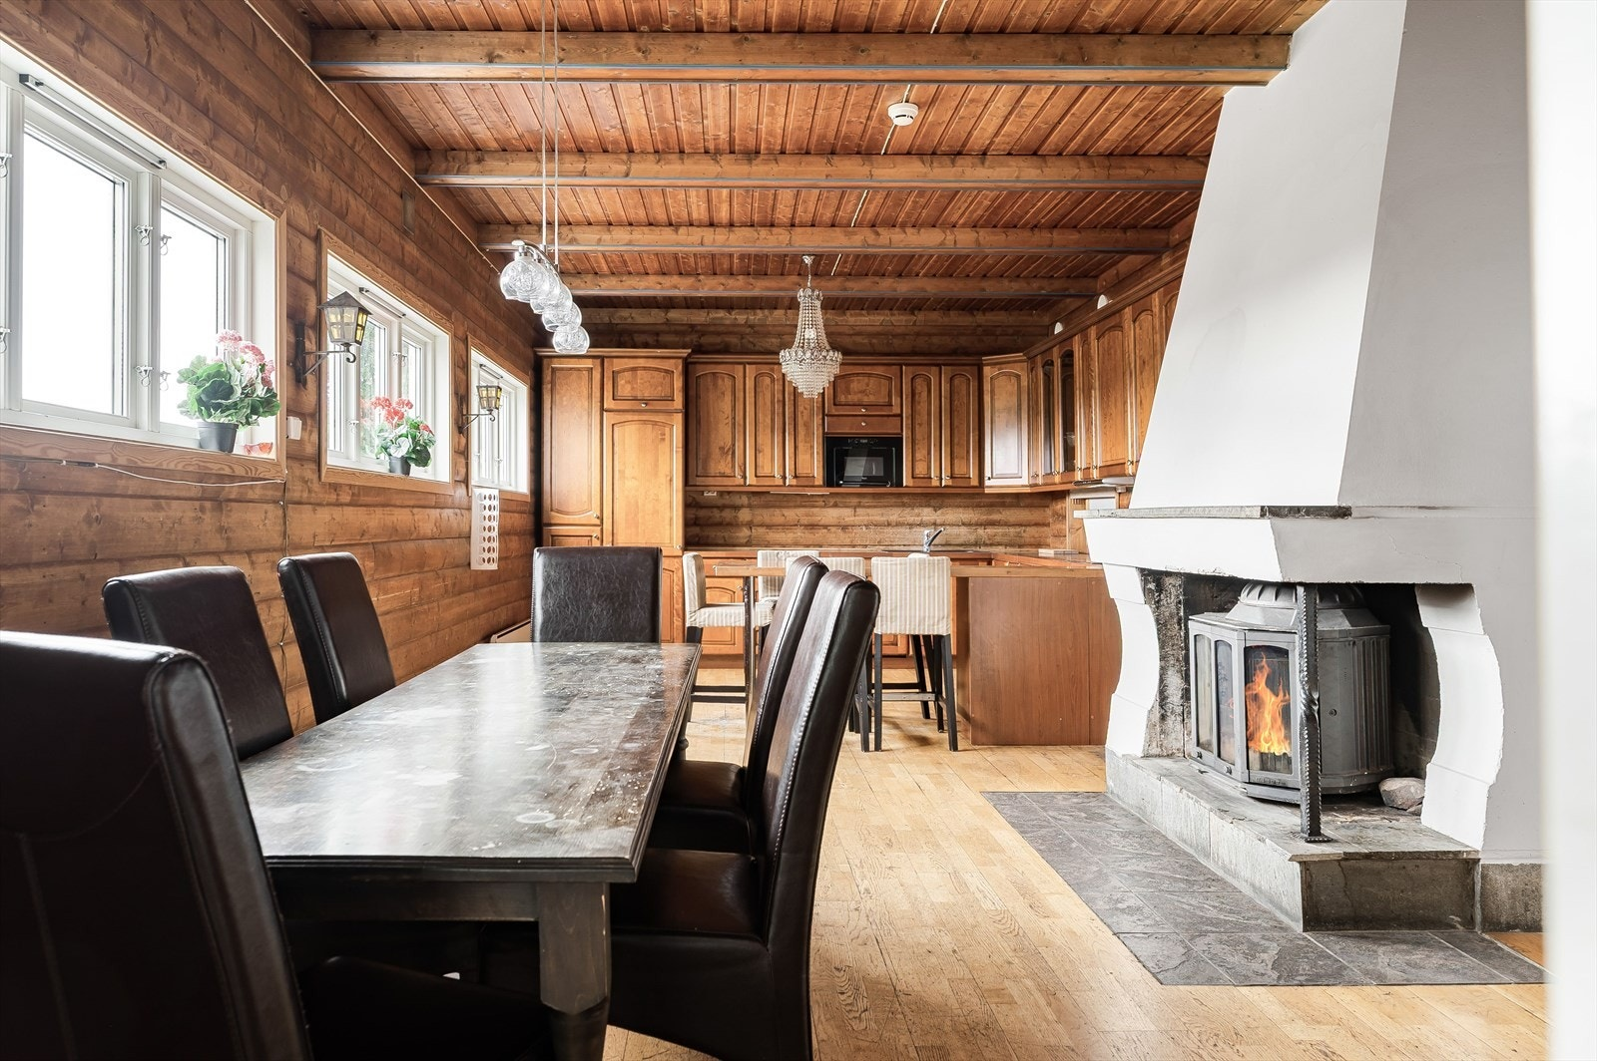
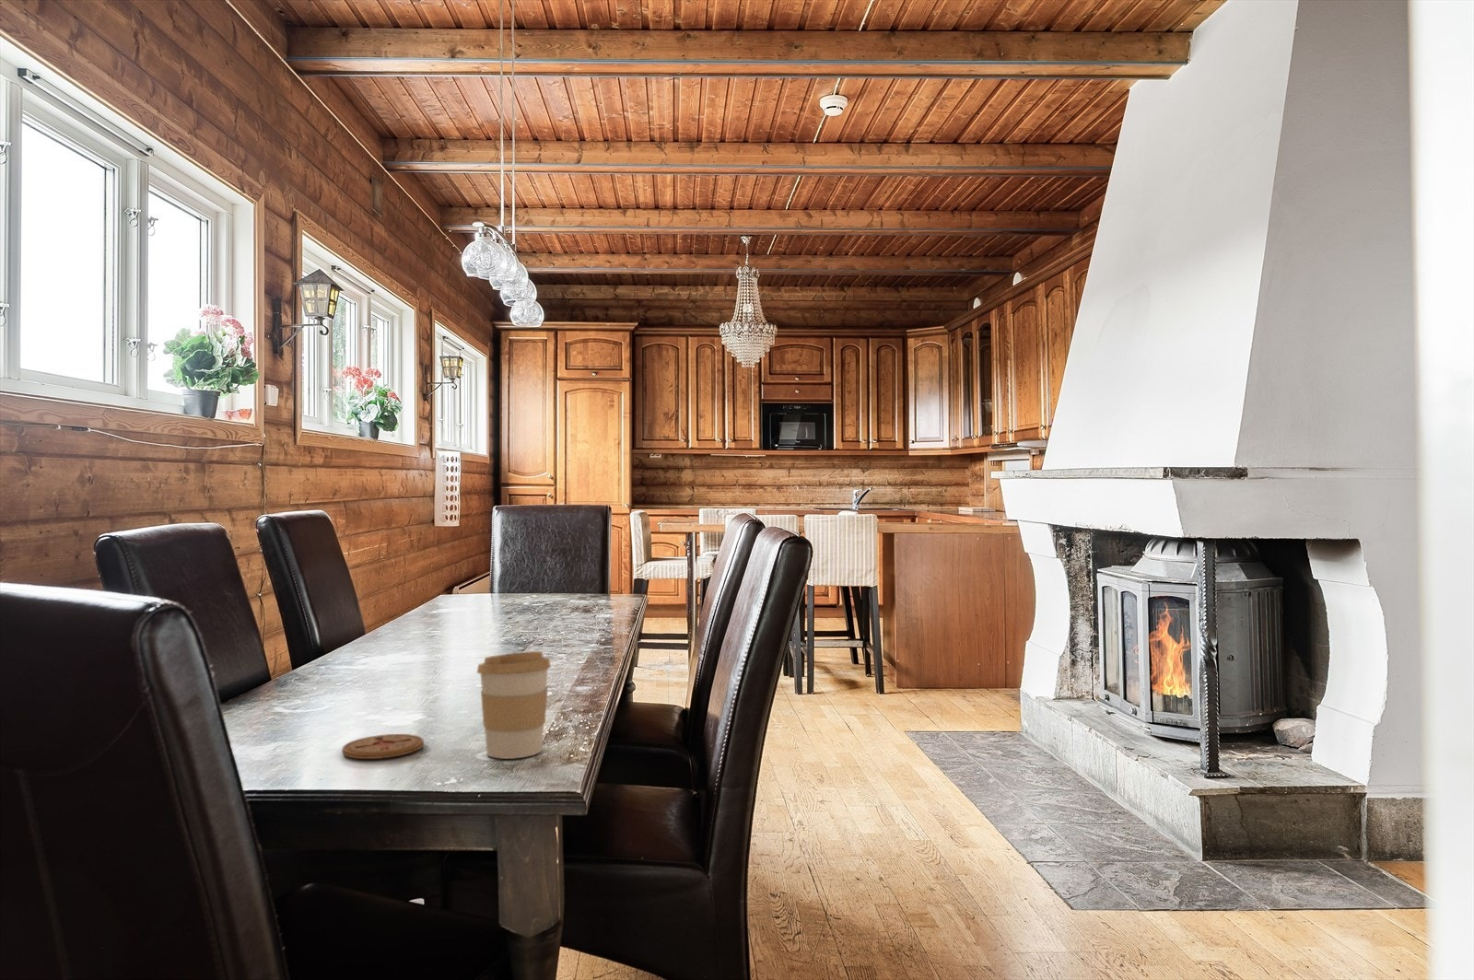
+ coaster (383, 745)
+ coffee cup (514, 701)
